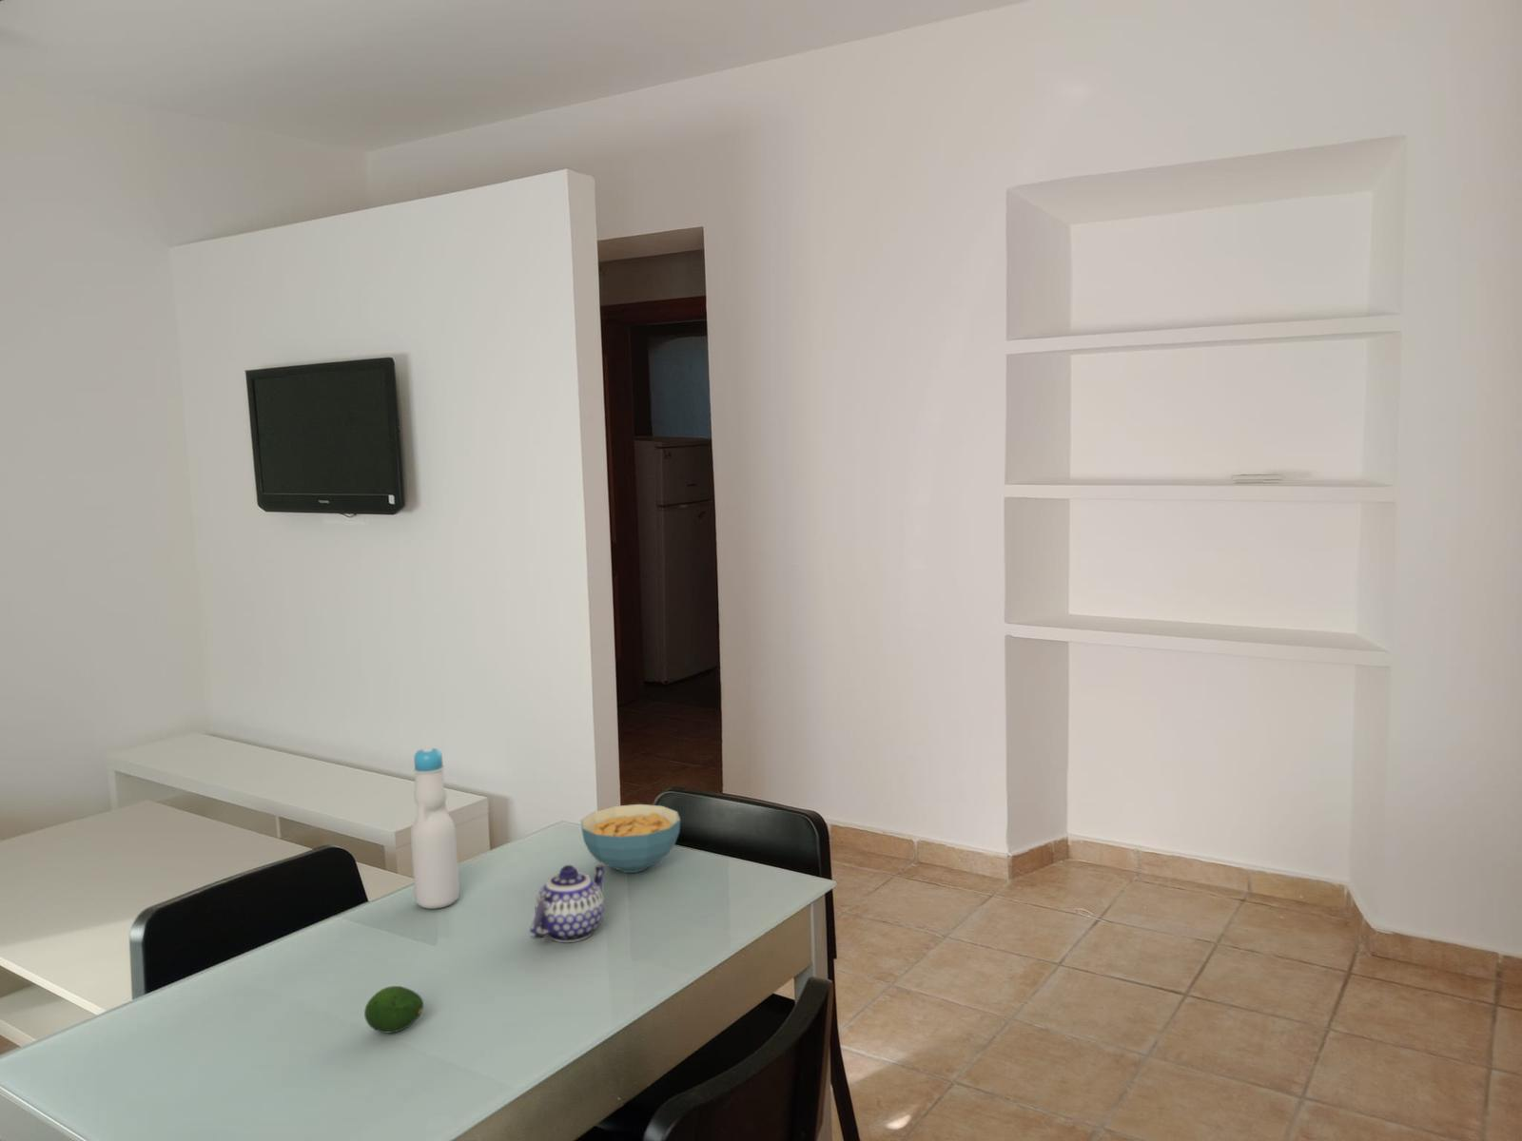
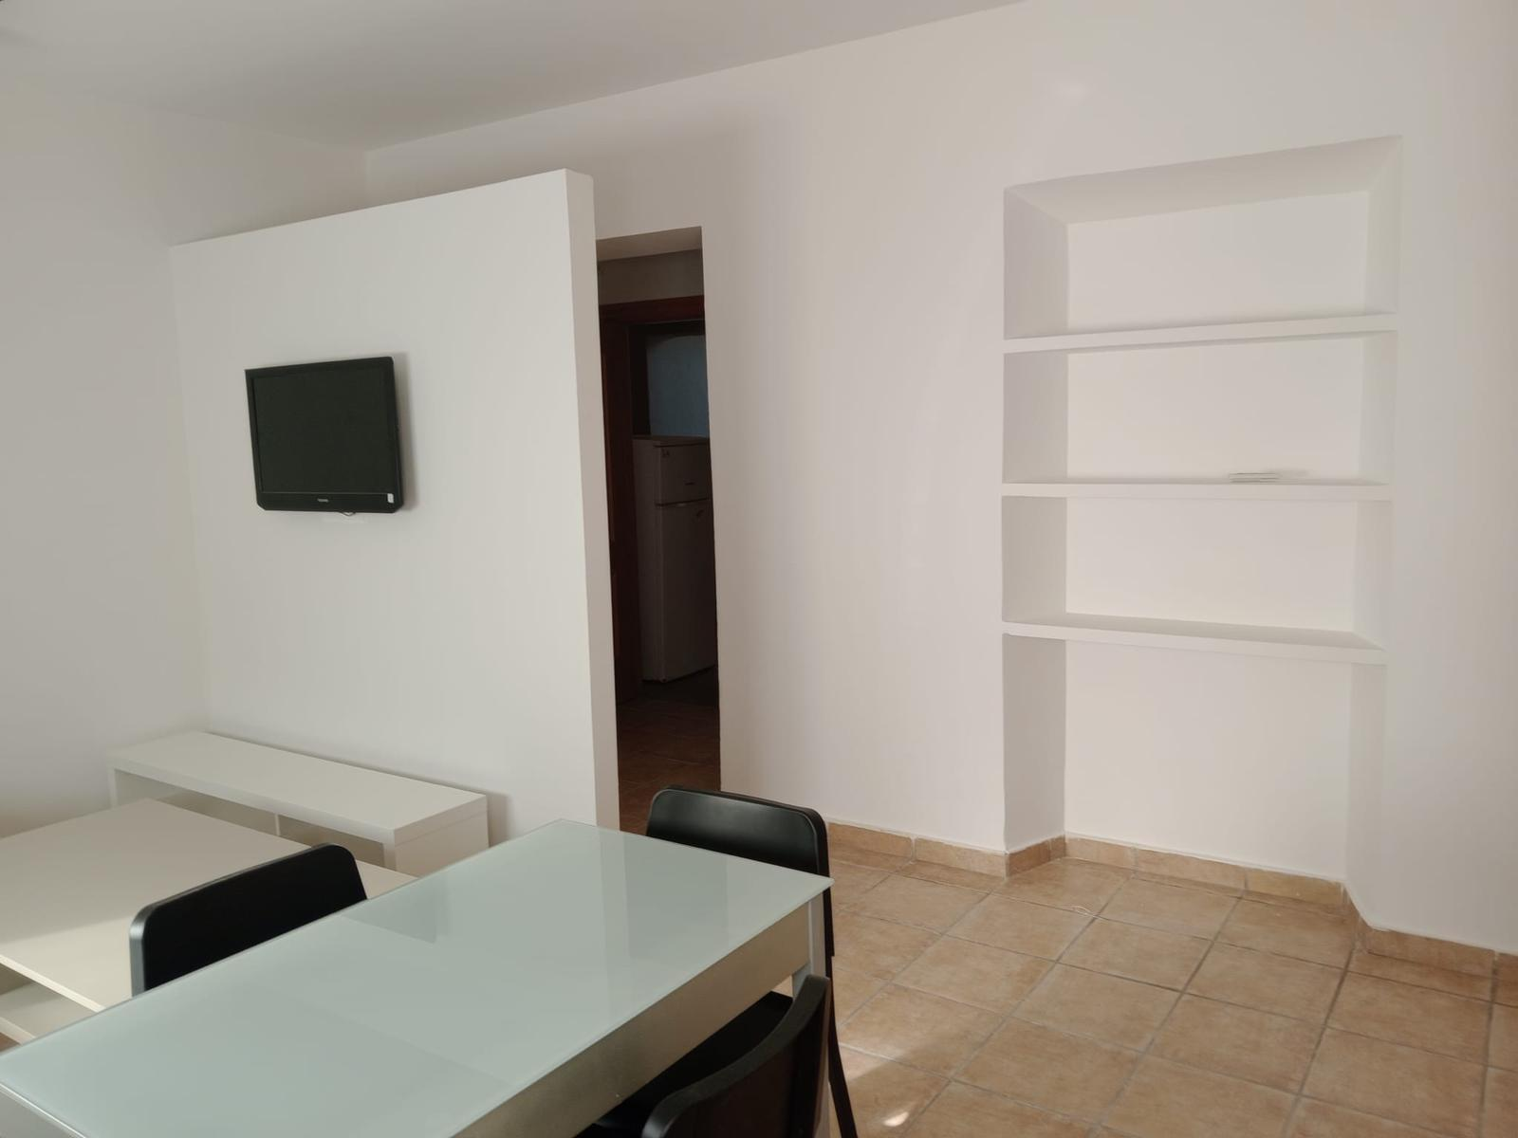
- teapot (569, 899)
- bottle (431, 826)
- cereal bowl (632, 844)
- fruit (394, 1008)
